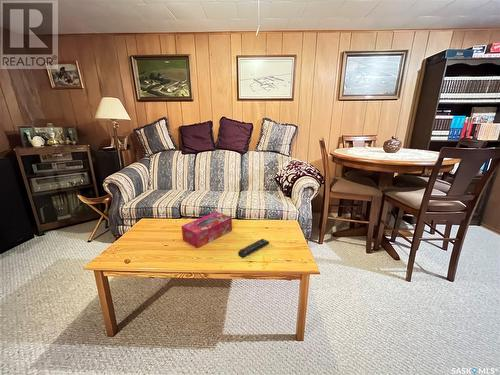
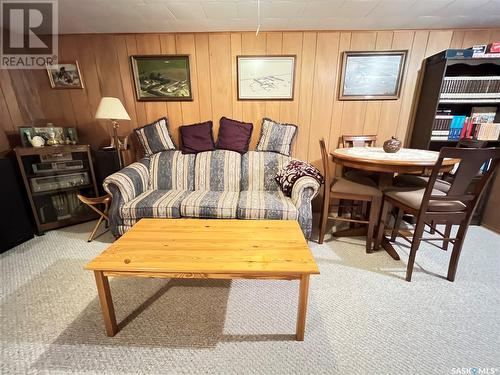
- remote control (254, 247)
- tissue box (208, 228)
